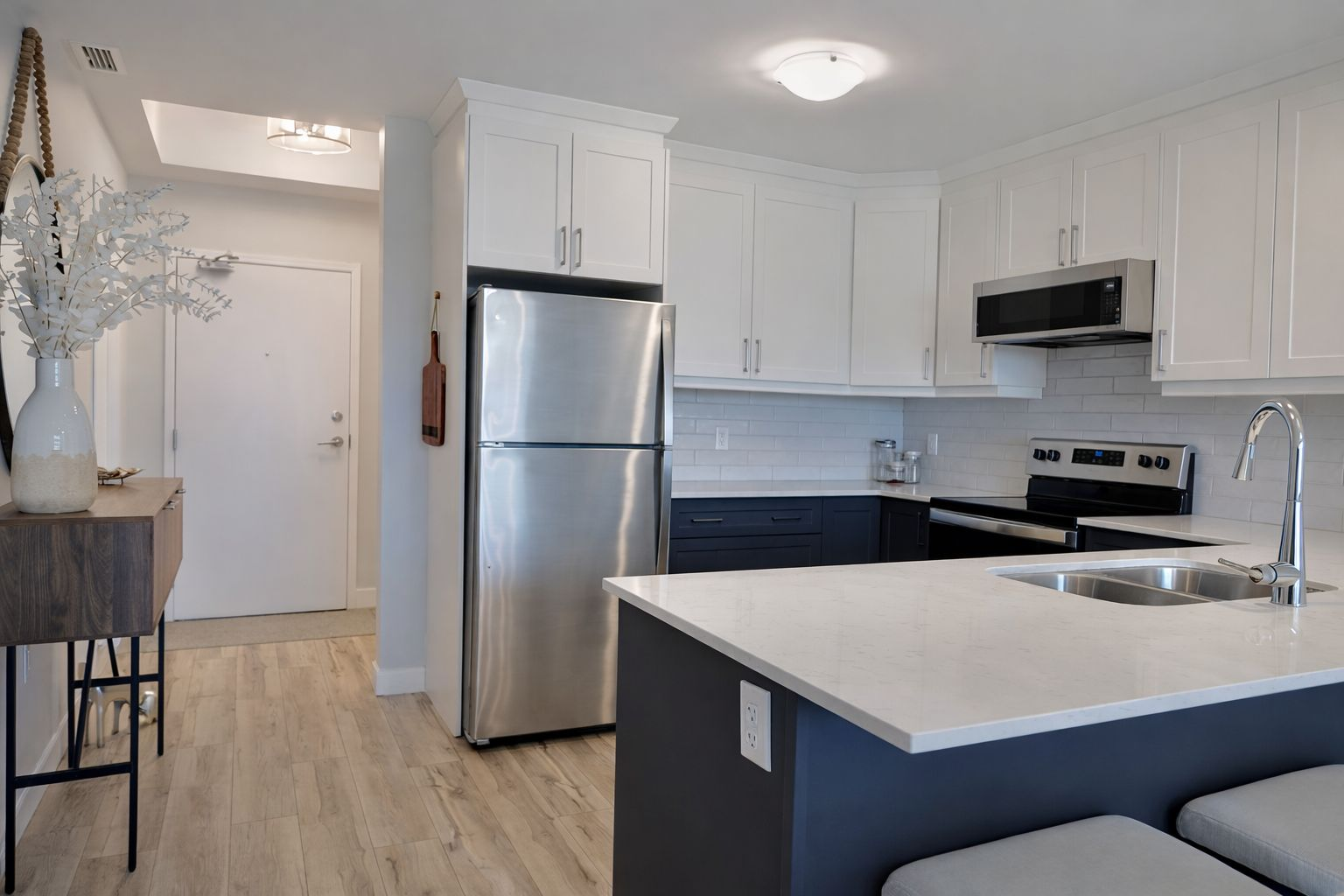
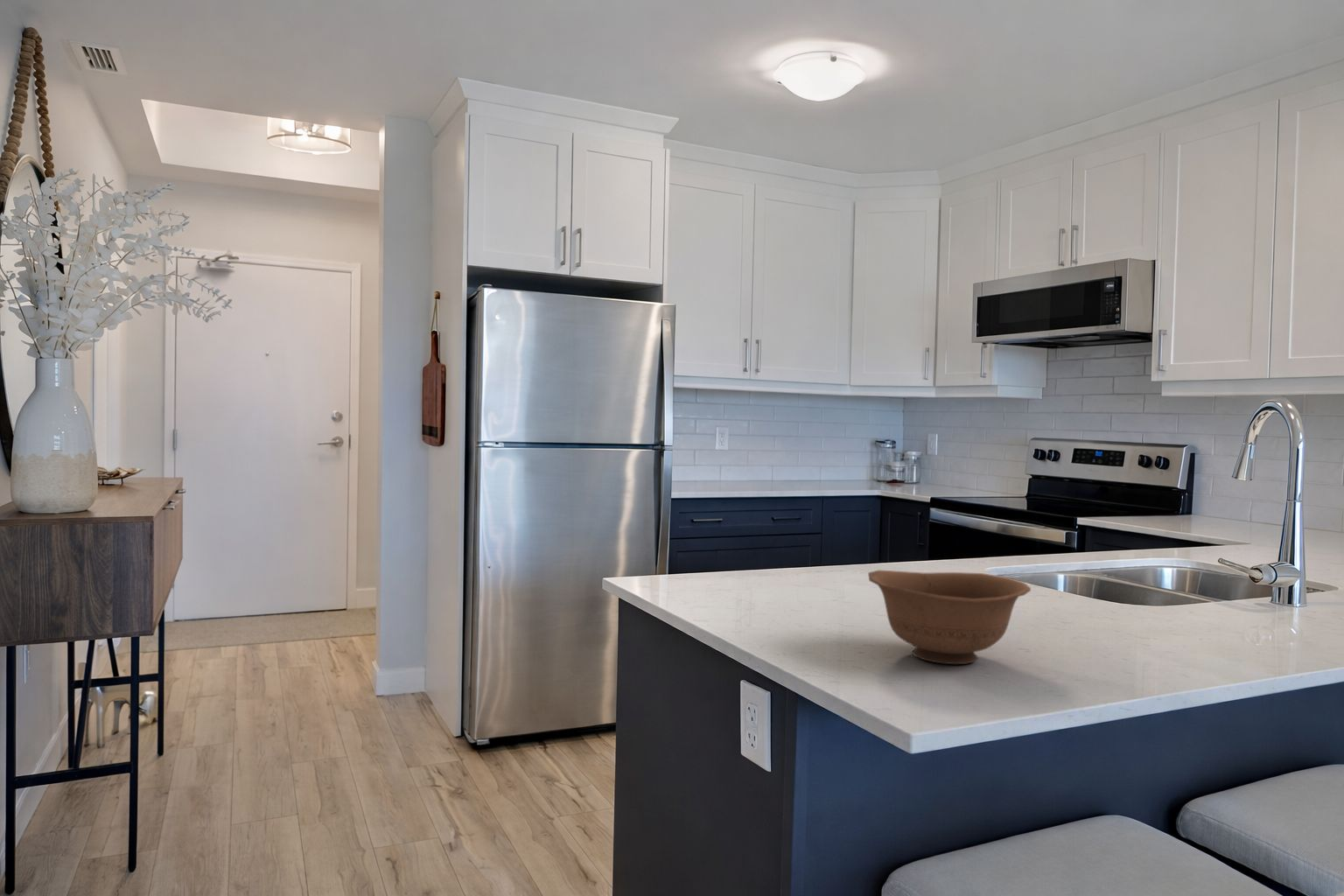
+ bowl (945, 617)
